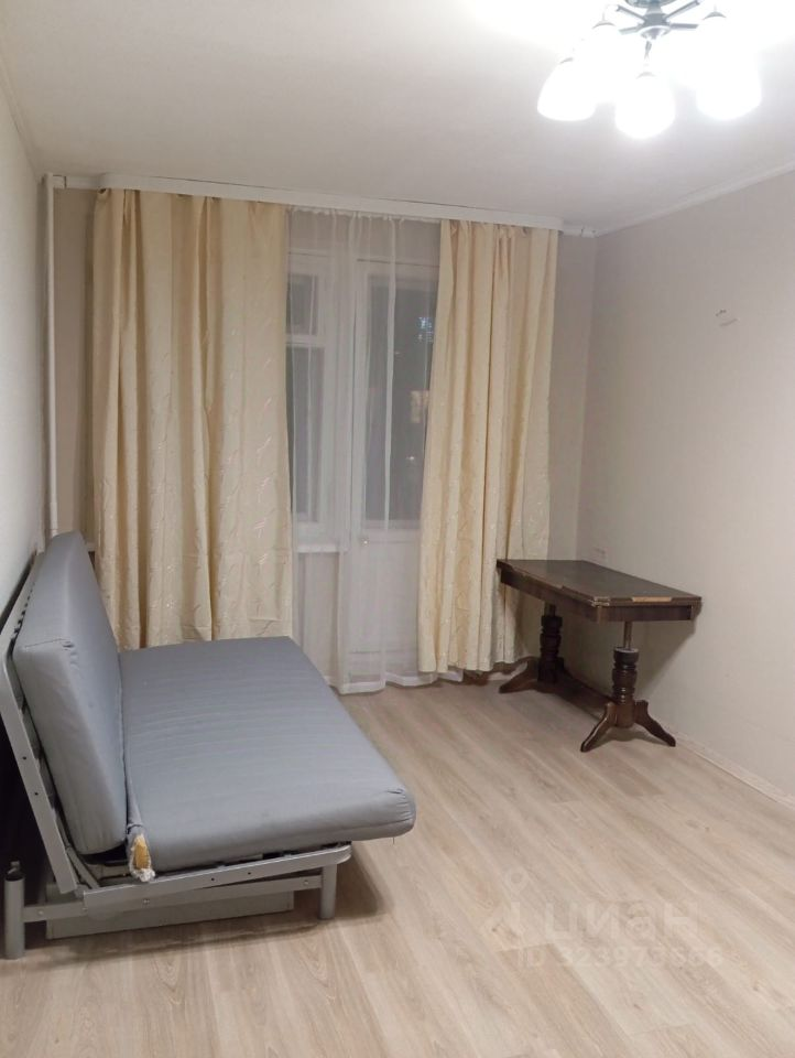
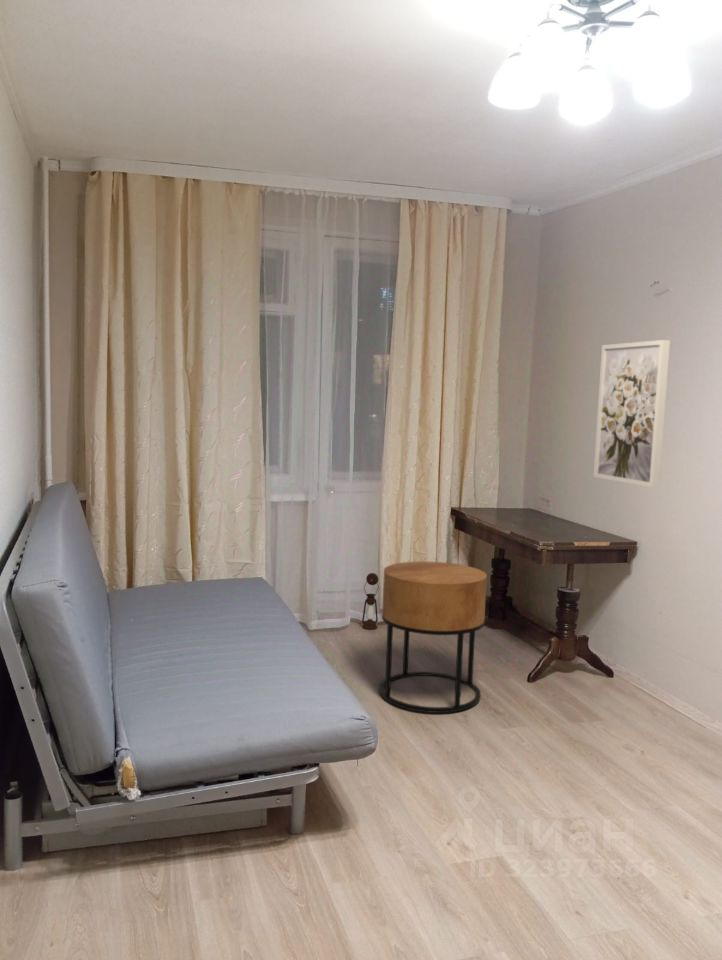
+ side table (432, 632)
+ wall art (629, 412)
+ lantern (370, 600)
